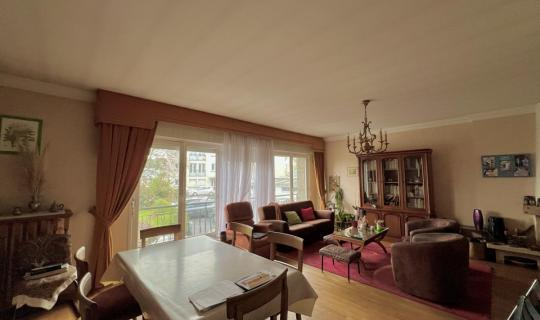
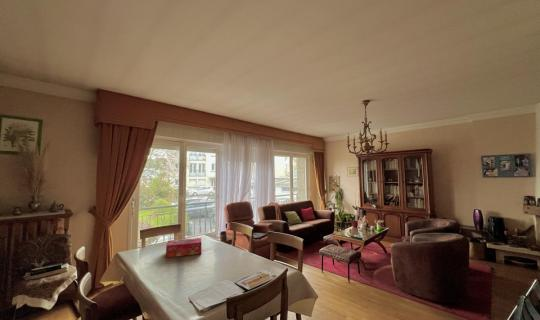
+ tissue box (184, 247)
